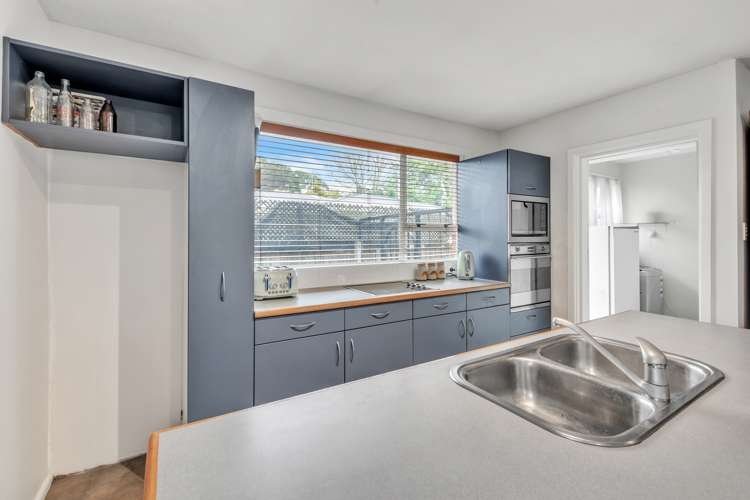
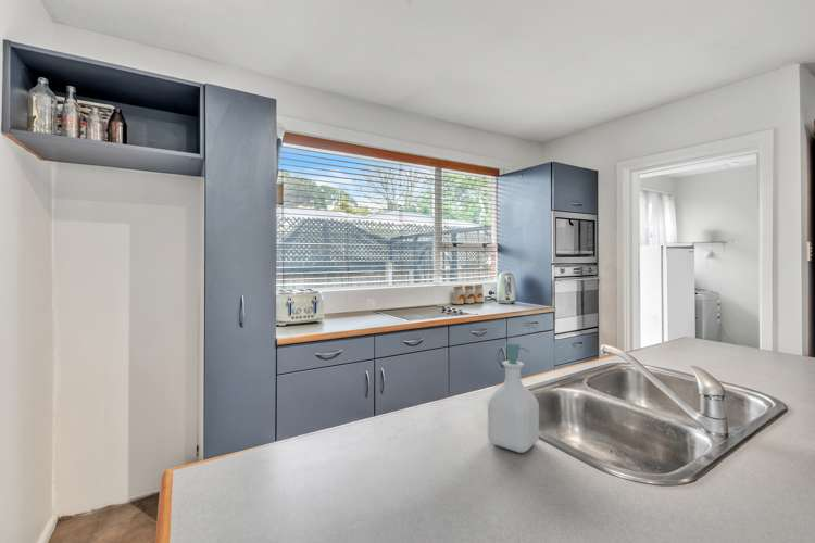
+ soap bottle (513, 393)
